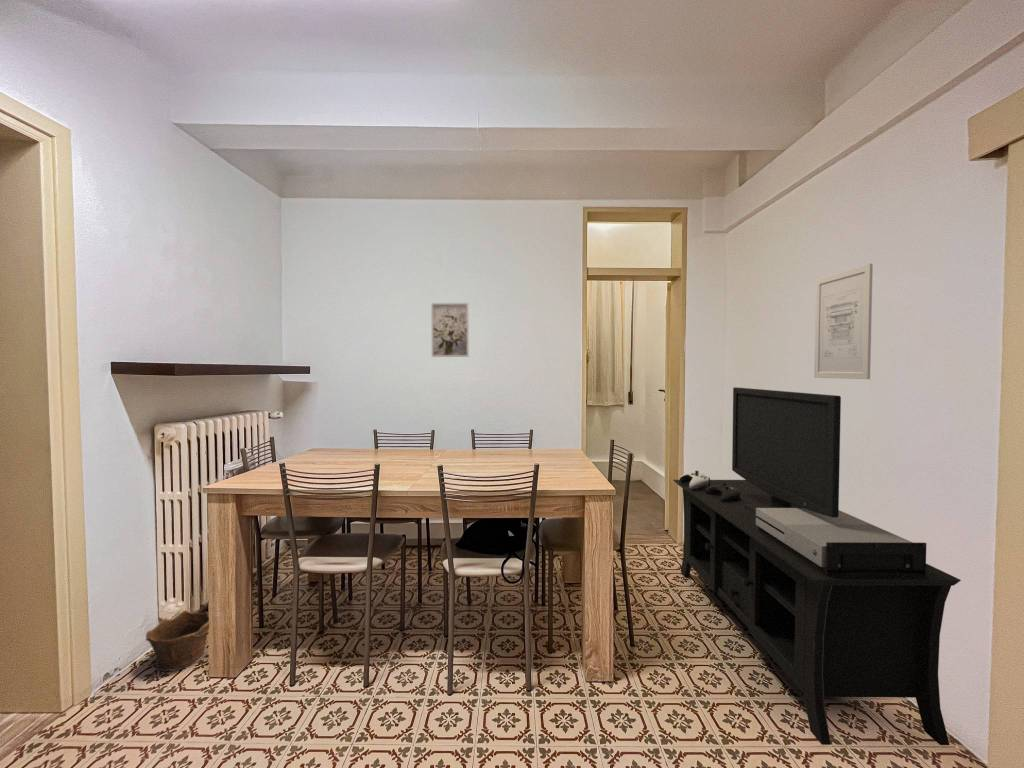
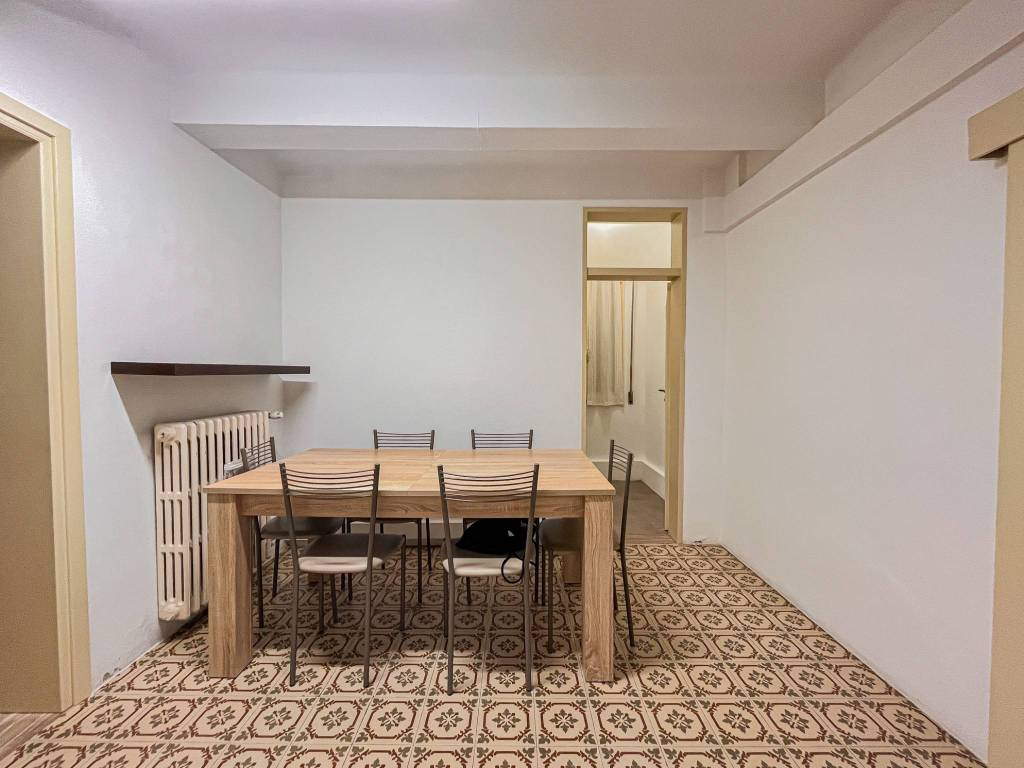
- wall art (840, 325)
- wall art (450, 330)
- media console (771, 512)
- clay pot (180, 633)
